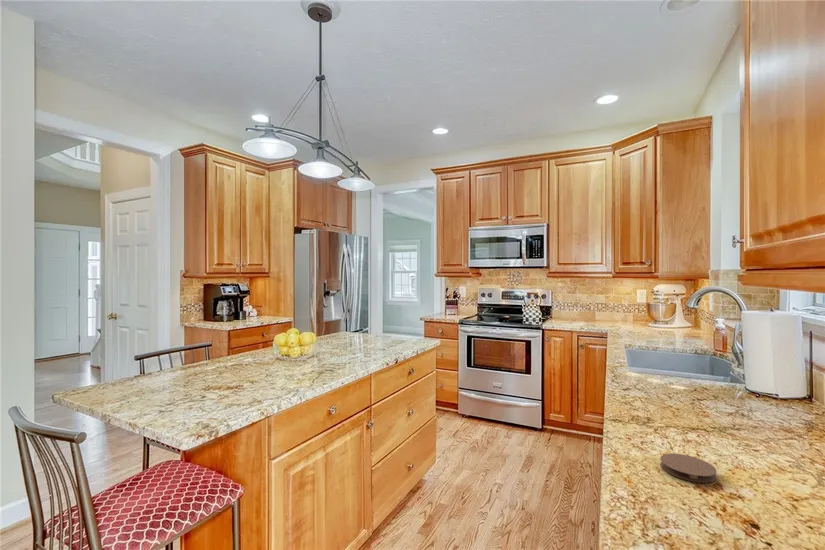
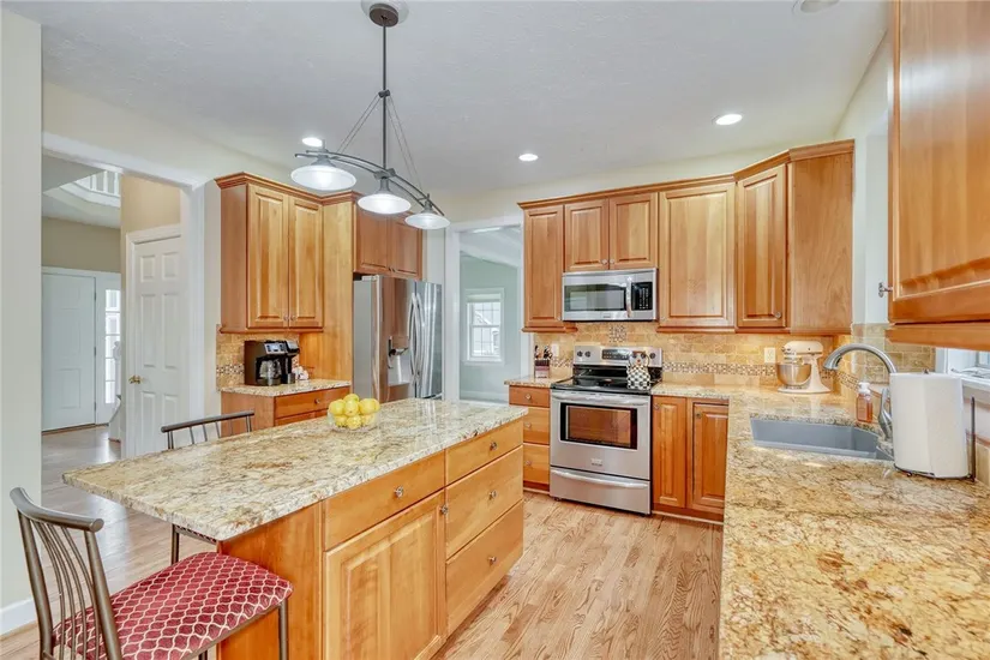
- coaster (687, 467)
